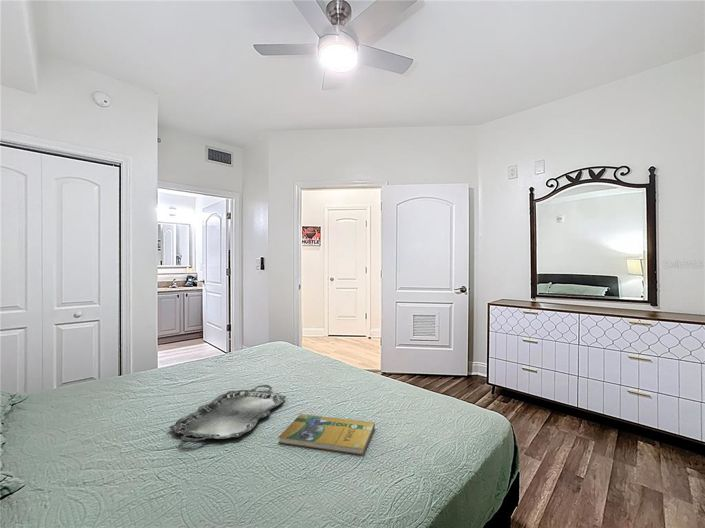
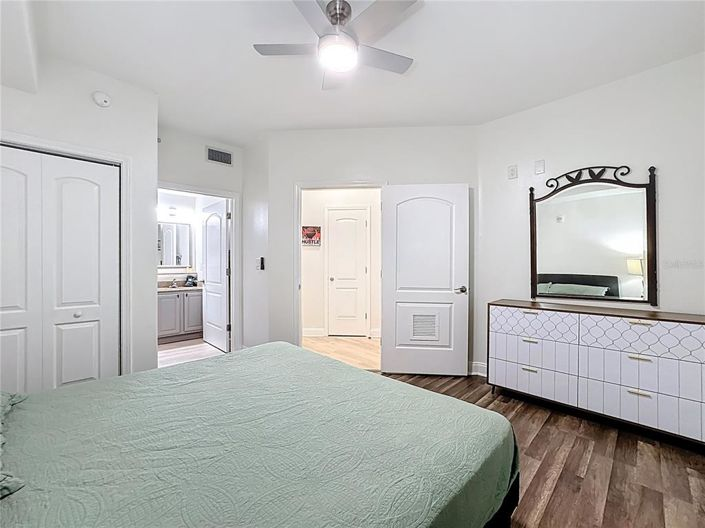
- serving tray (233, 410)
- booklet (328, 432)
